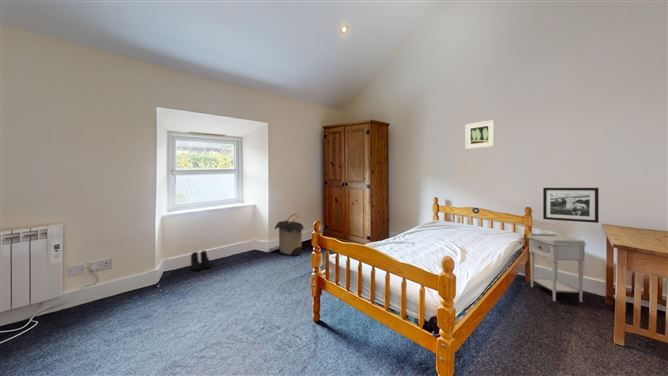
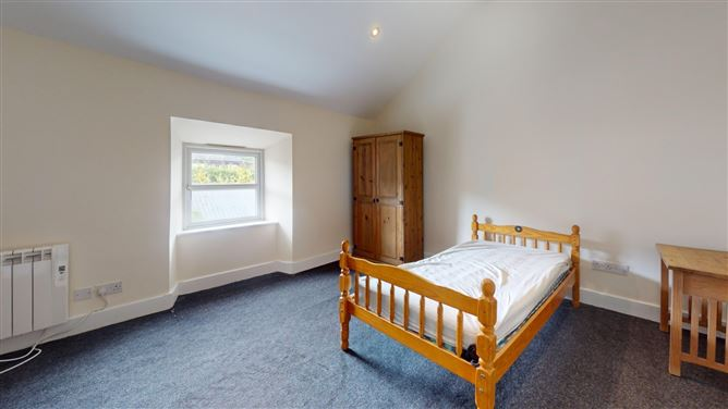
- picture frame (569, 204)
- boots (201, 259)
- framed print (479, 135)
- nightstand (554, 265)
- laundry hamper (289, 233)
